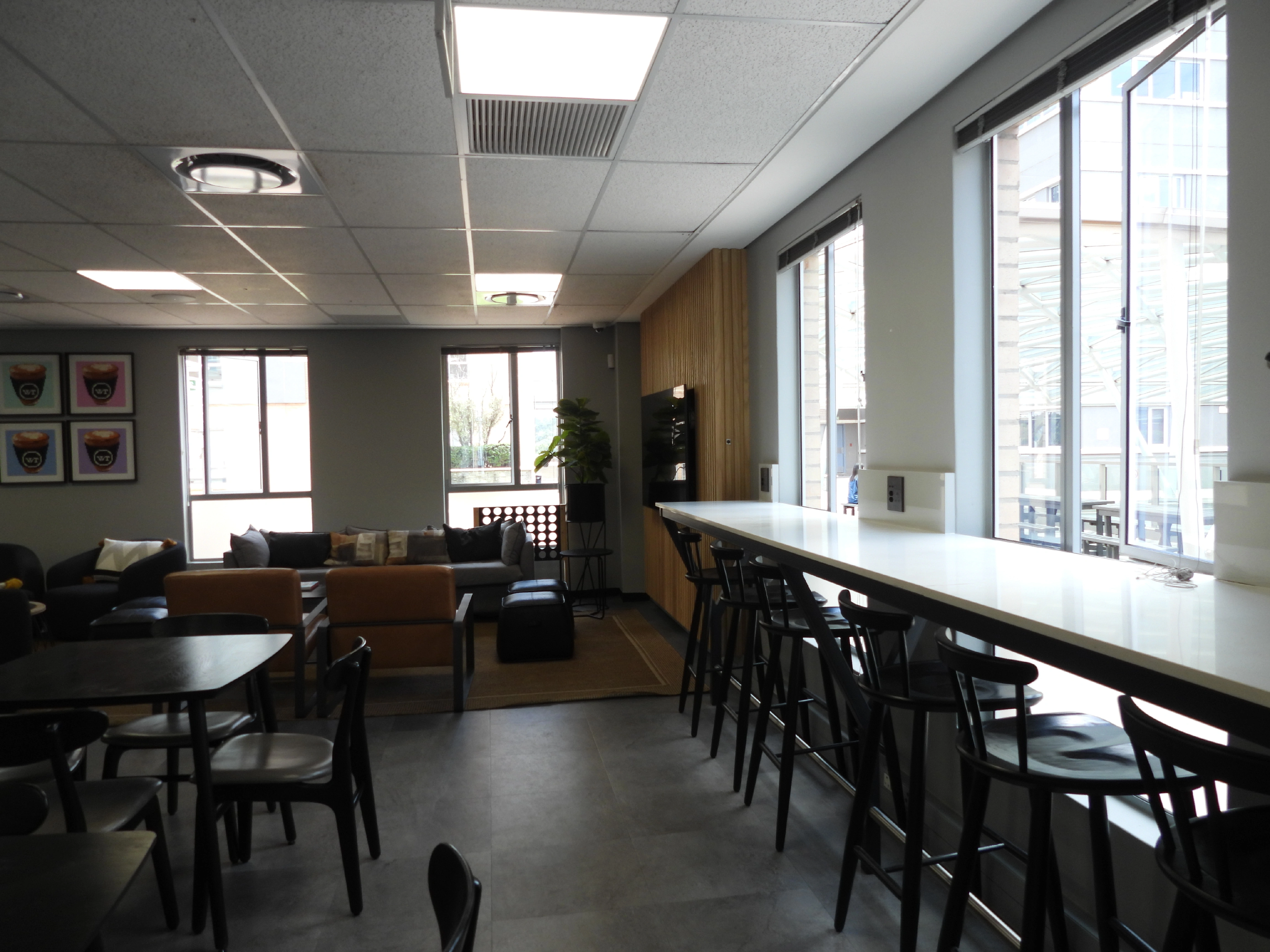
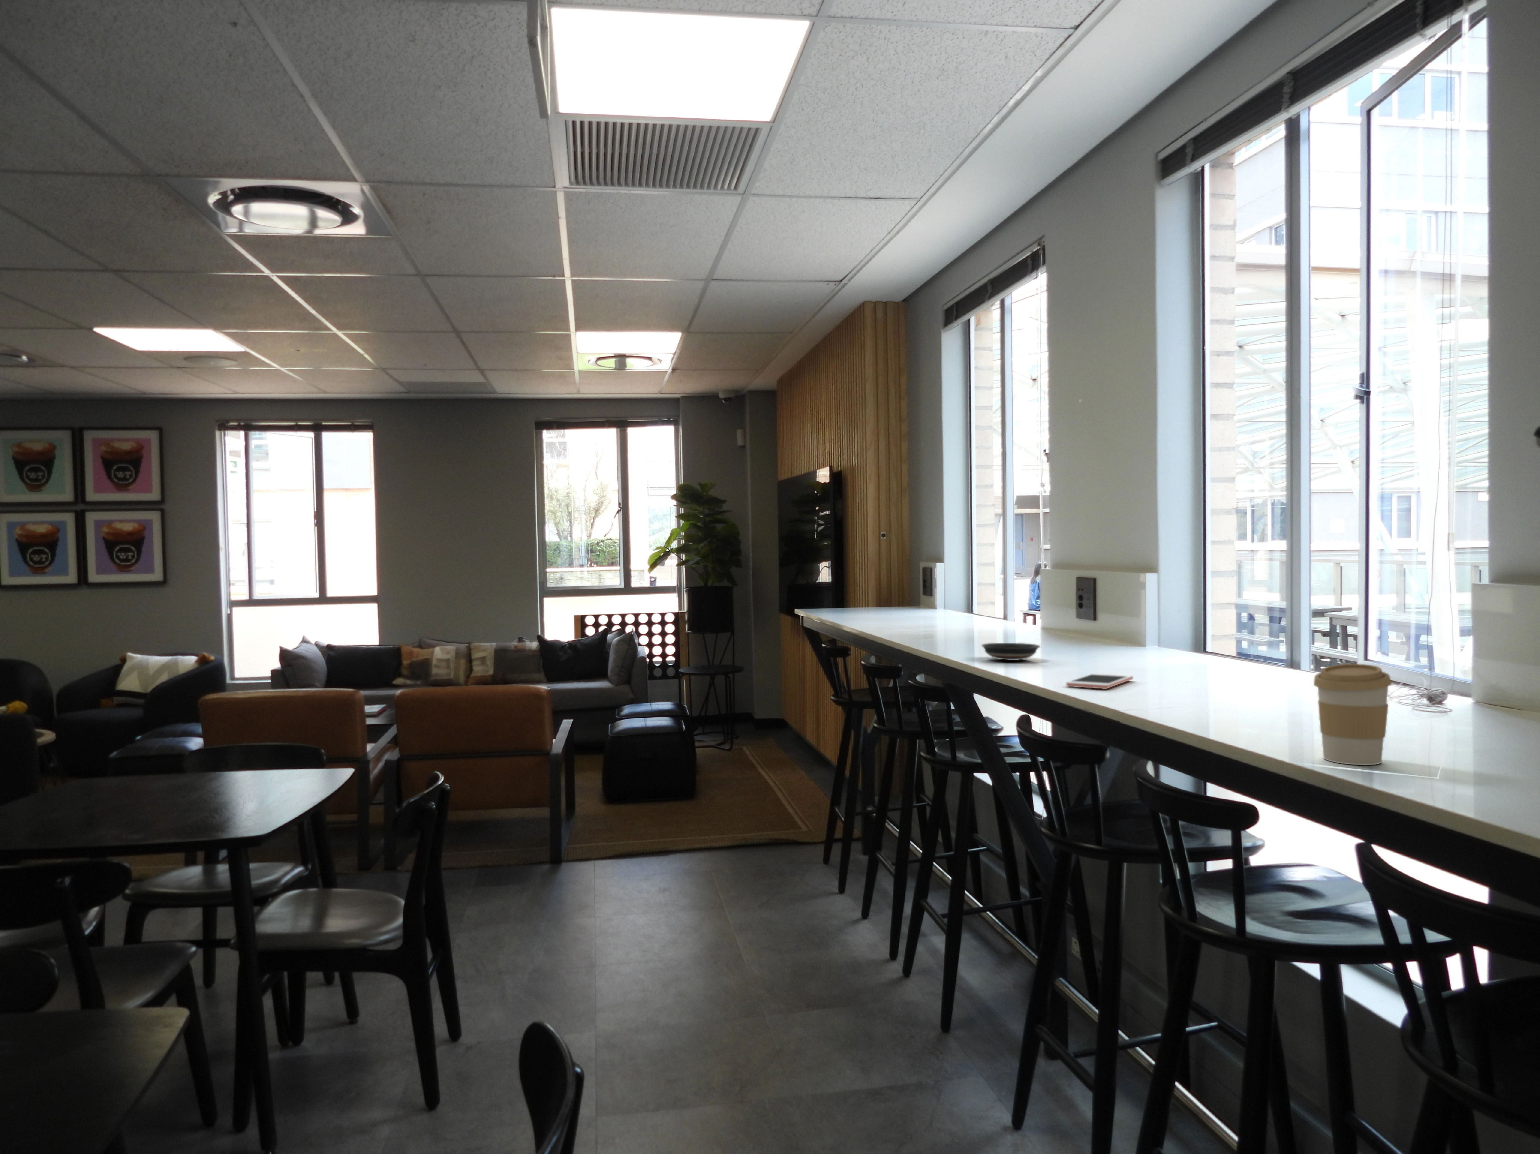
+ cell phone (1100, 681)
+ saucer (1010, 652)
+ coffee cup (1352, 713)
